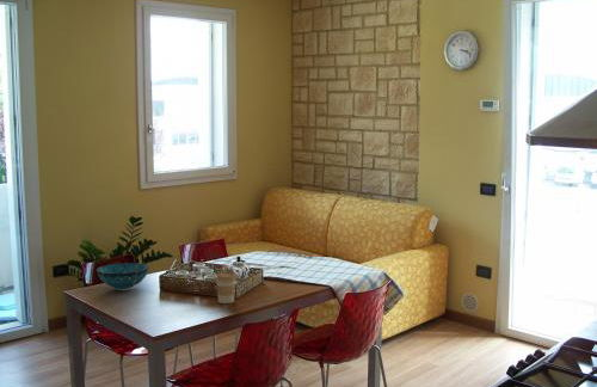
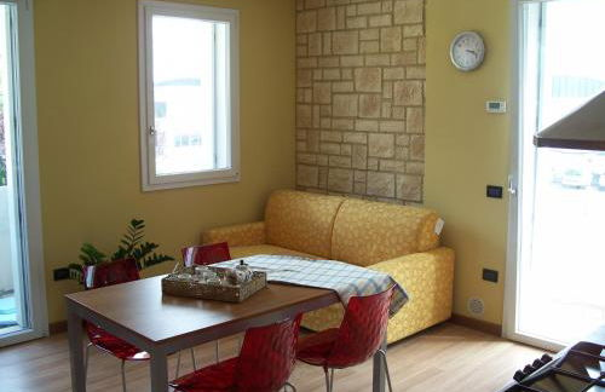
- decorative bowl (123, 277)
- coffee cup (226, 287)
